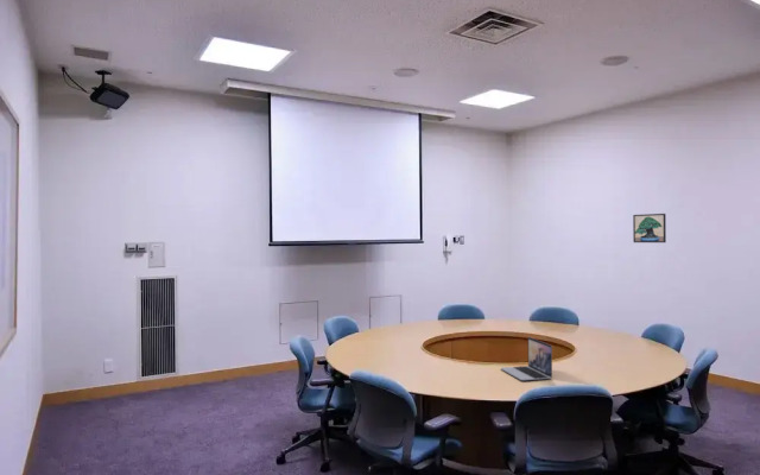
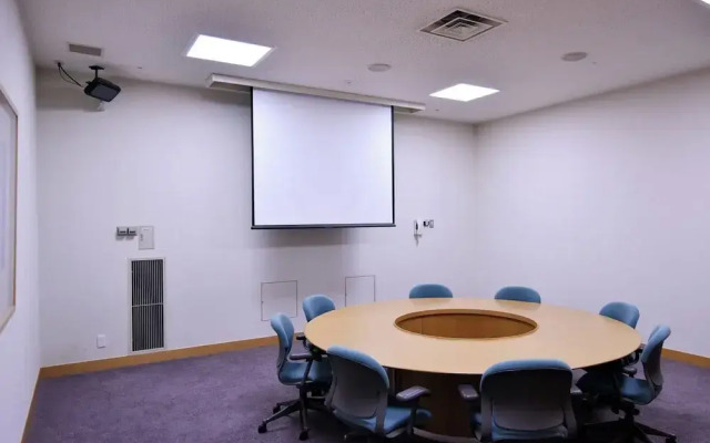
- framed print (648, 228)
- laptop (528, 357)
